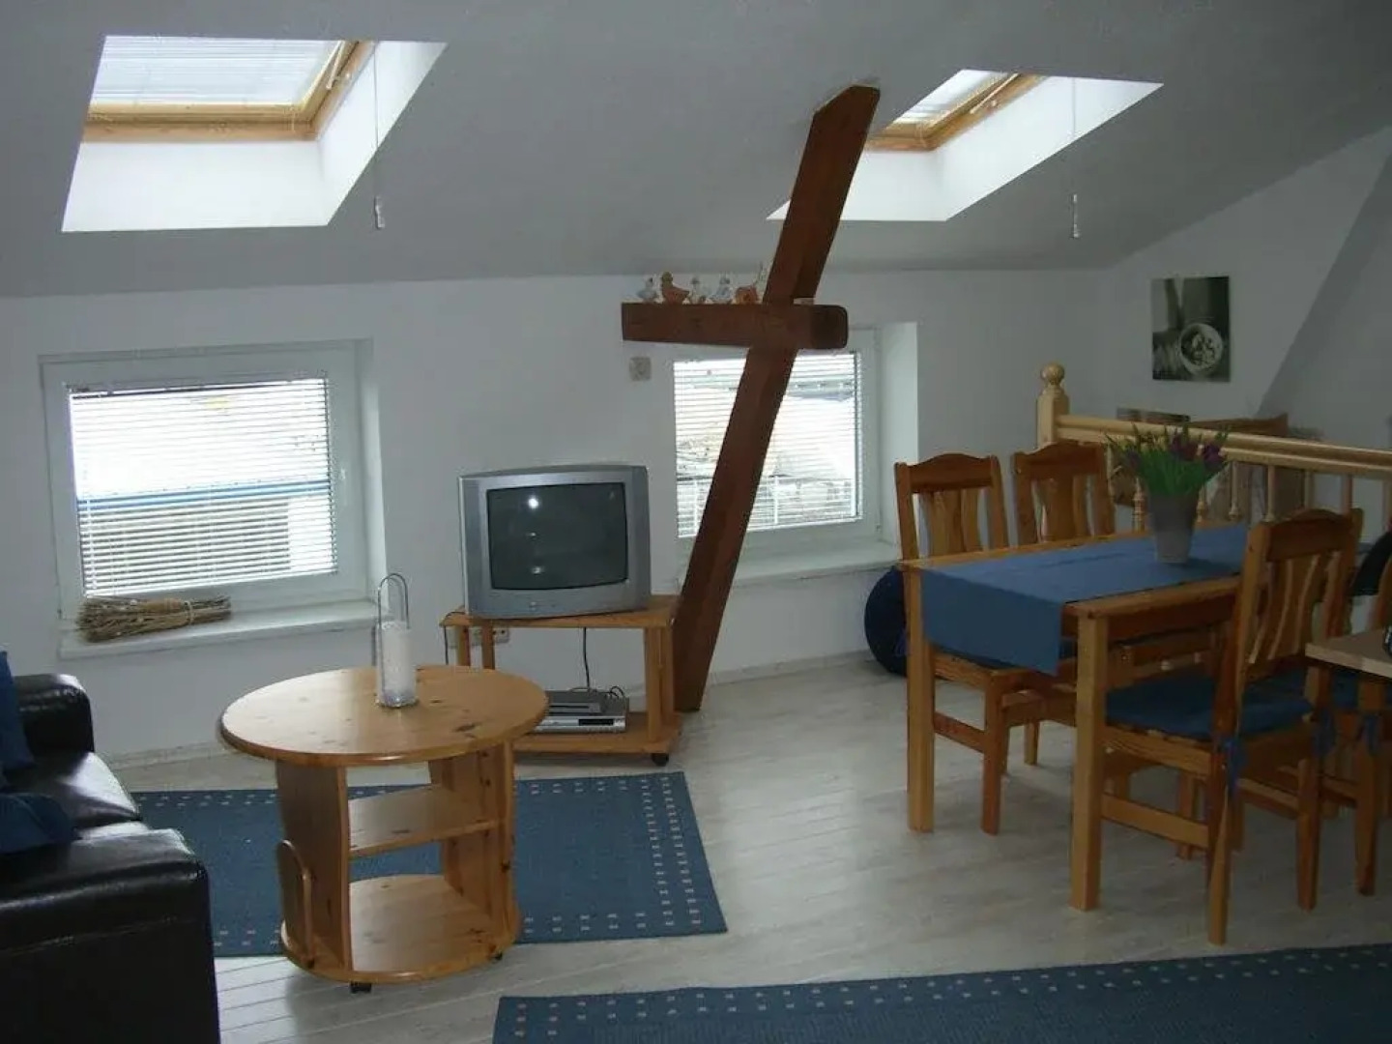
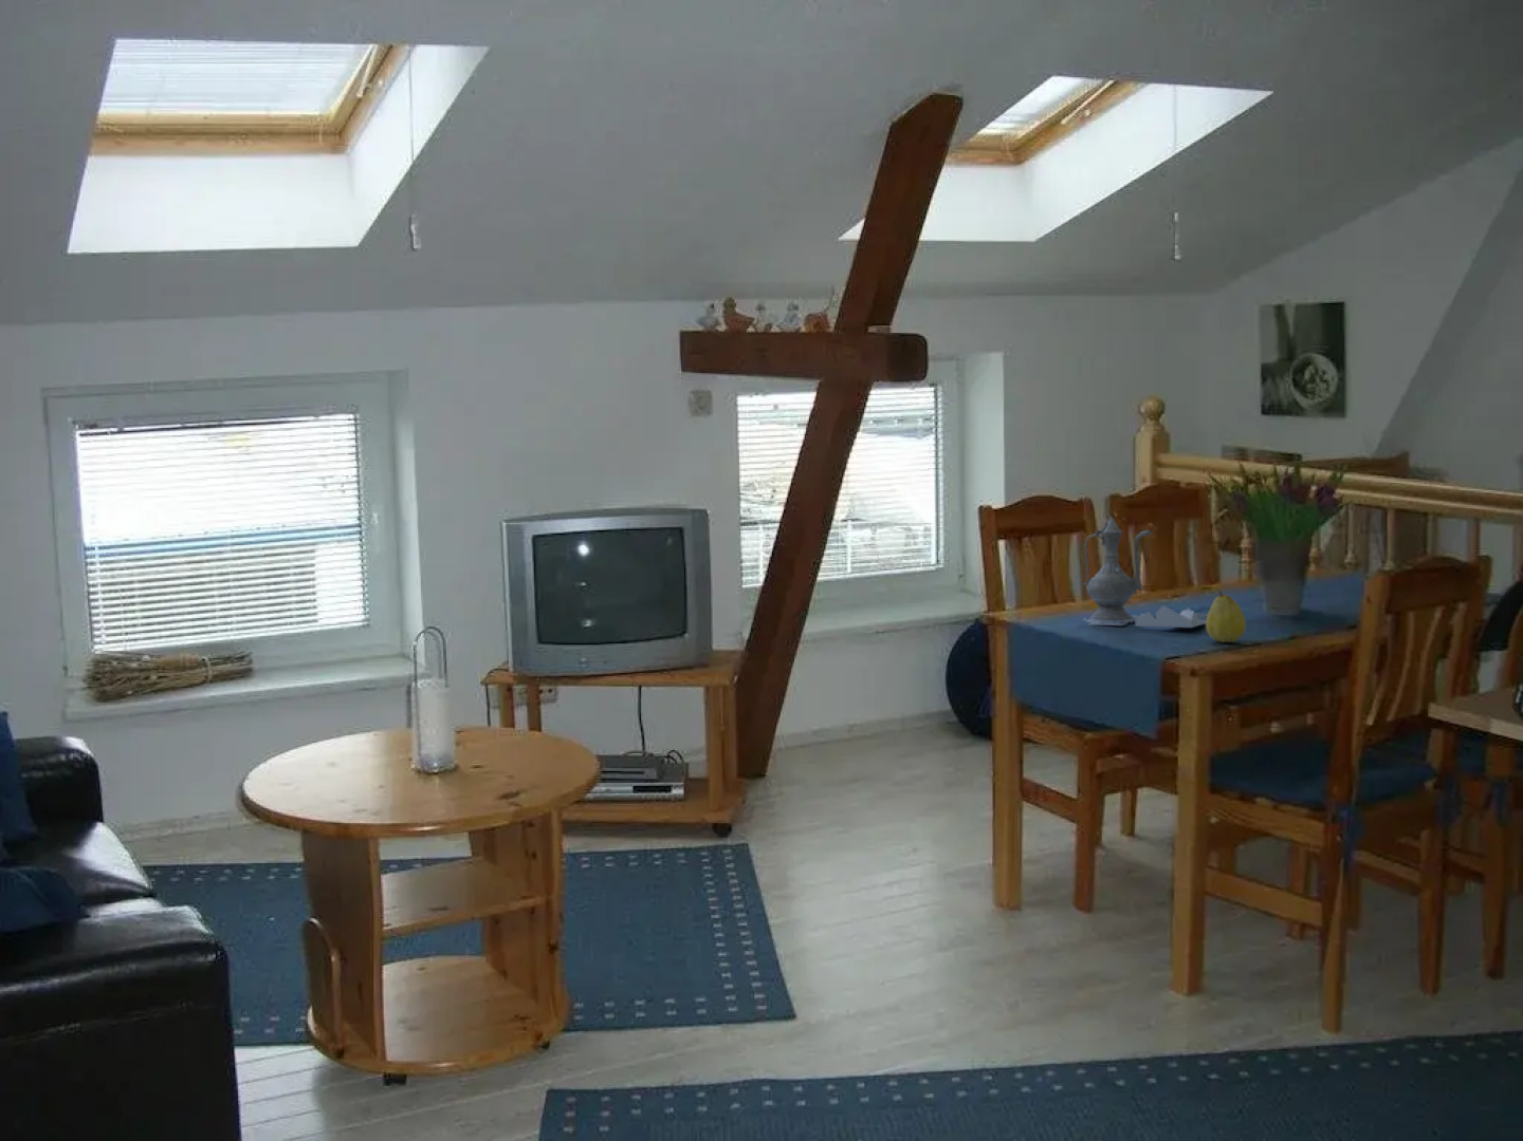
+ fruit (1226, 616)
+ teapot (1137, 569)
